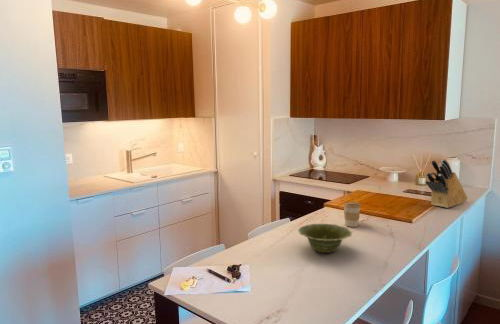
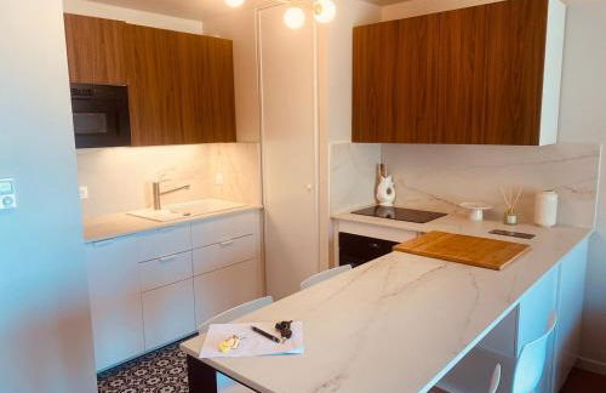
- dish (324, 240)
- knife block (446, 181)
- coffee cup (351, 213)
